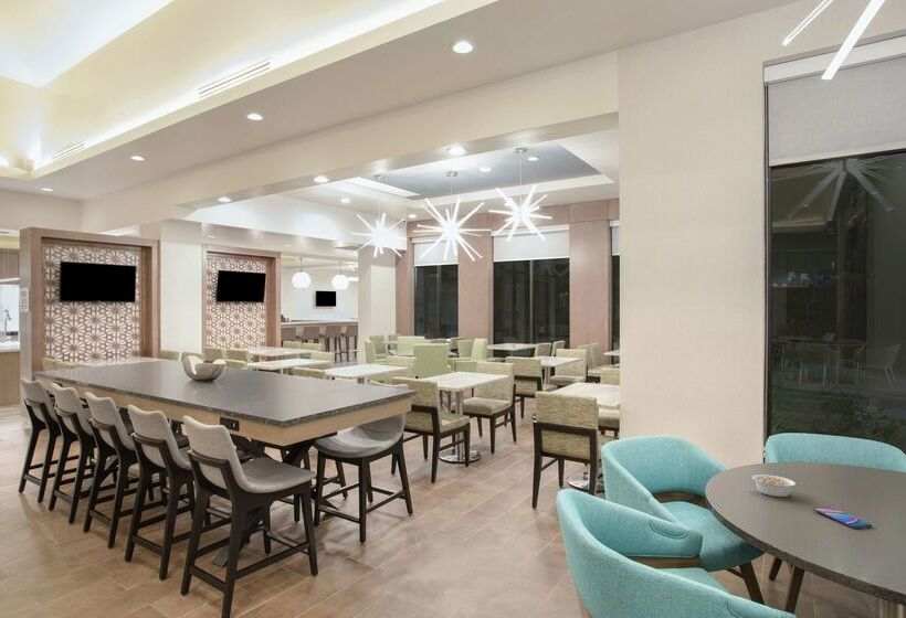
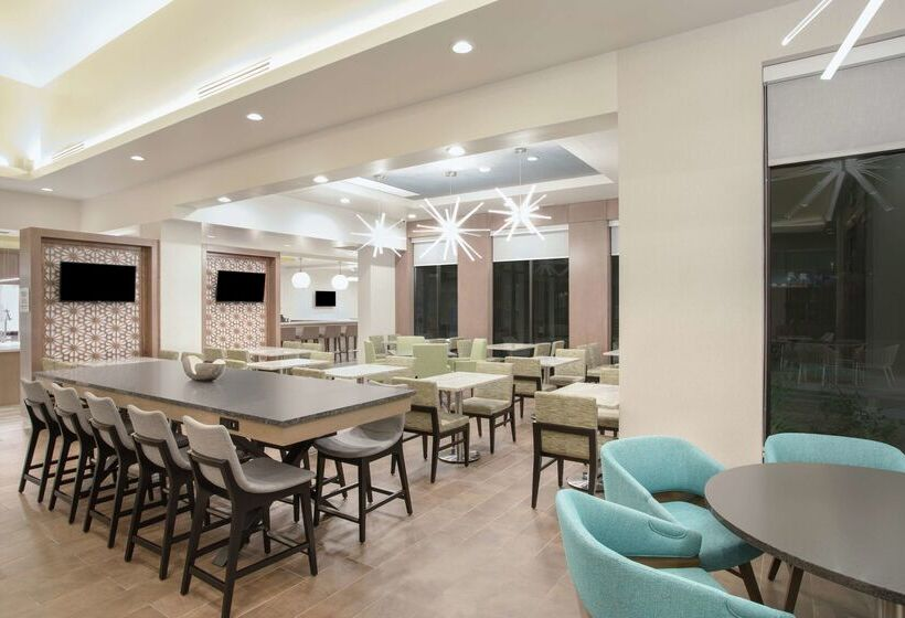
- legume (775, 484)
- smartphone (841, 516)
